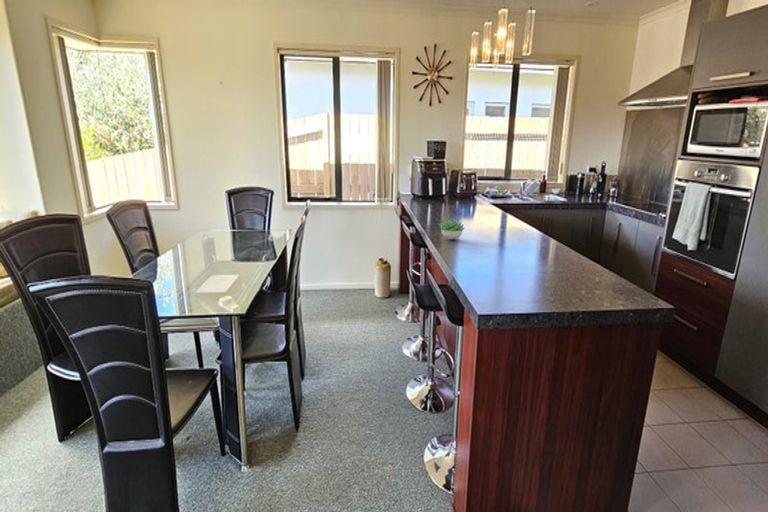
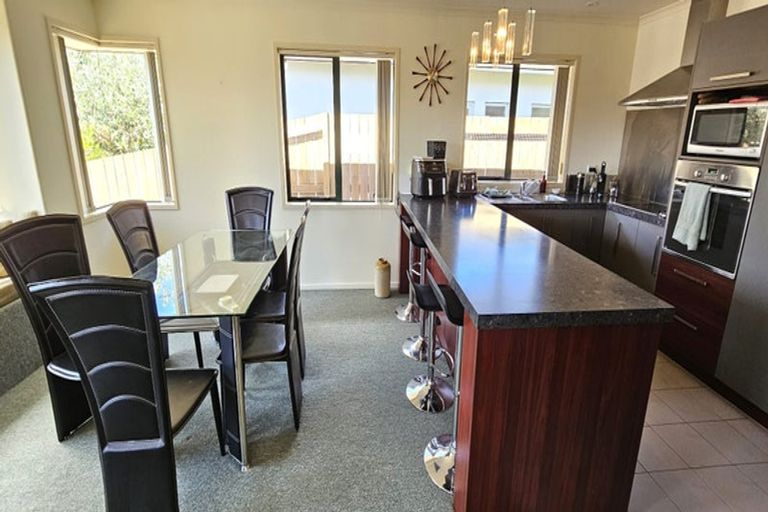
- succulent plant (451, 229)
